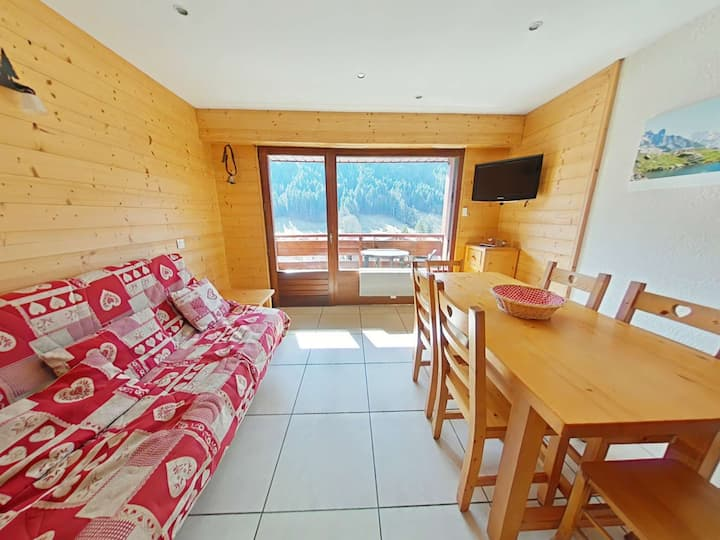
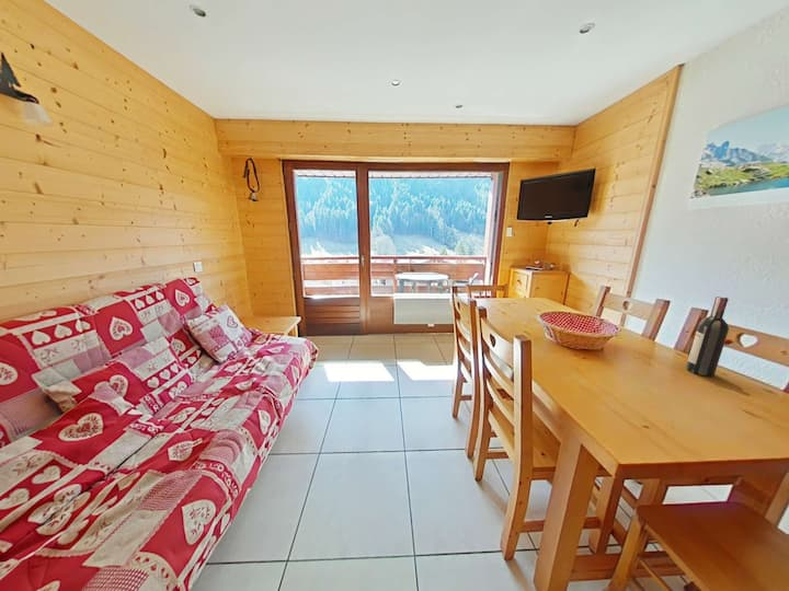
+ wine bottle (710, 335)
